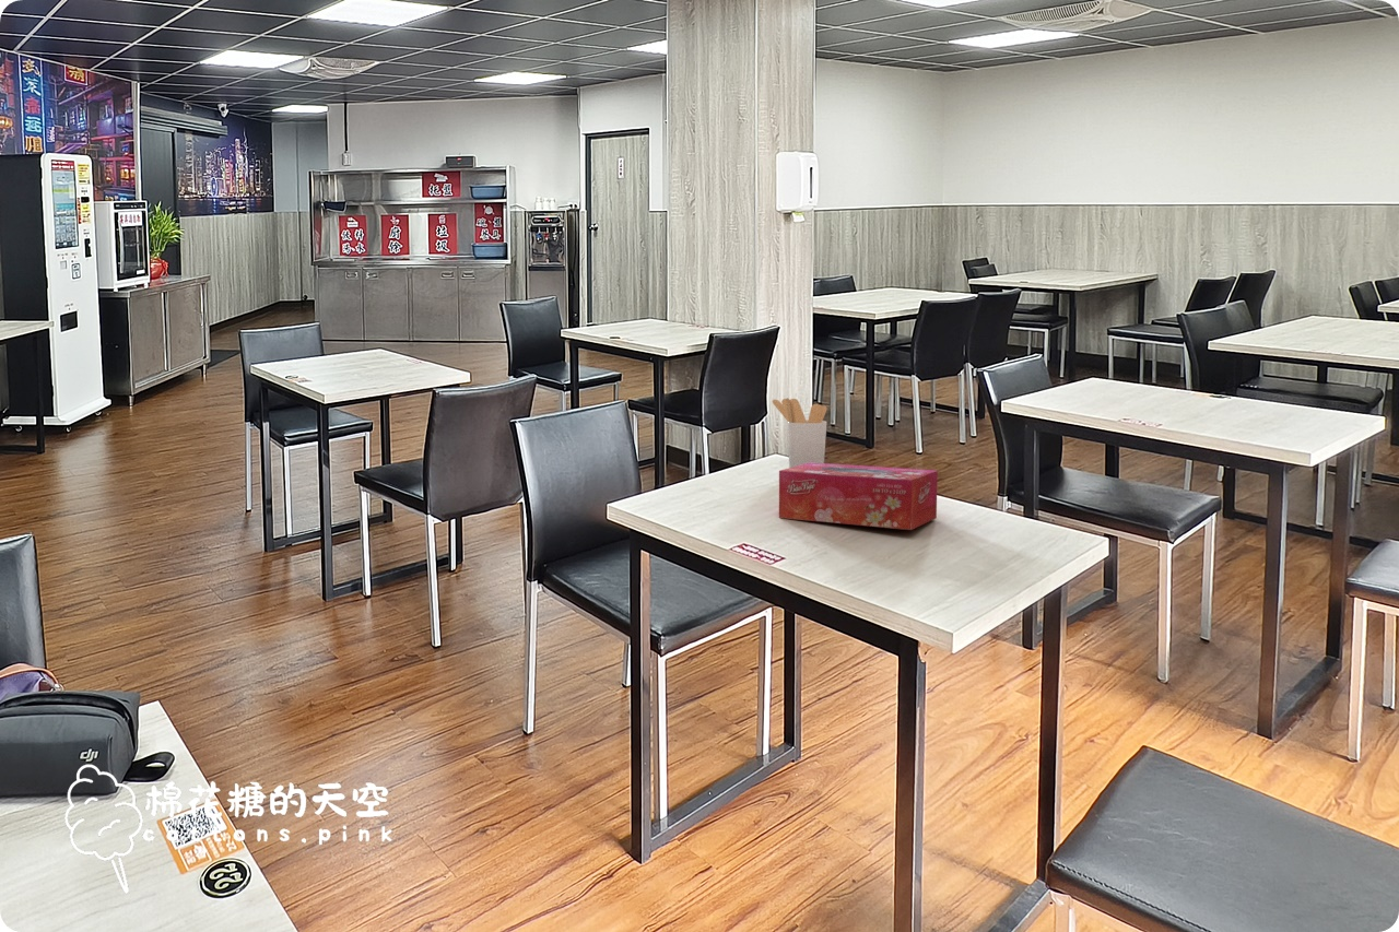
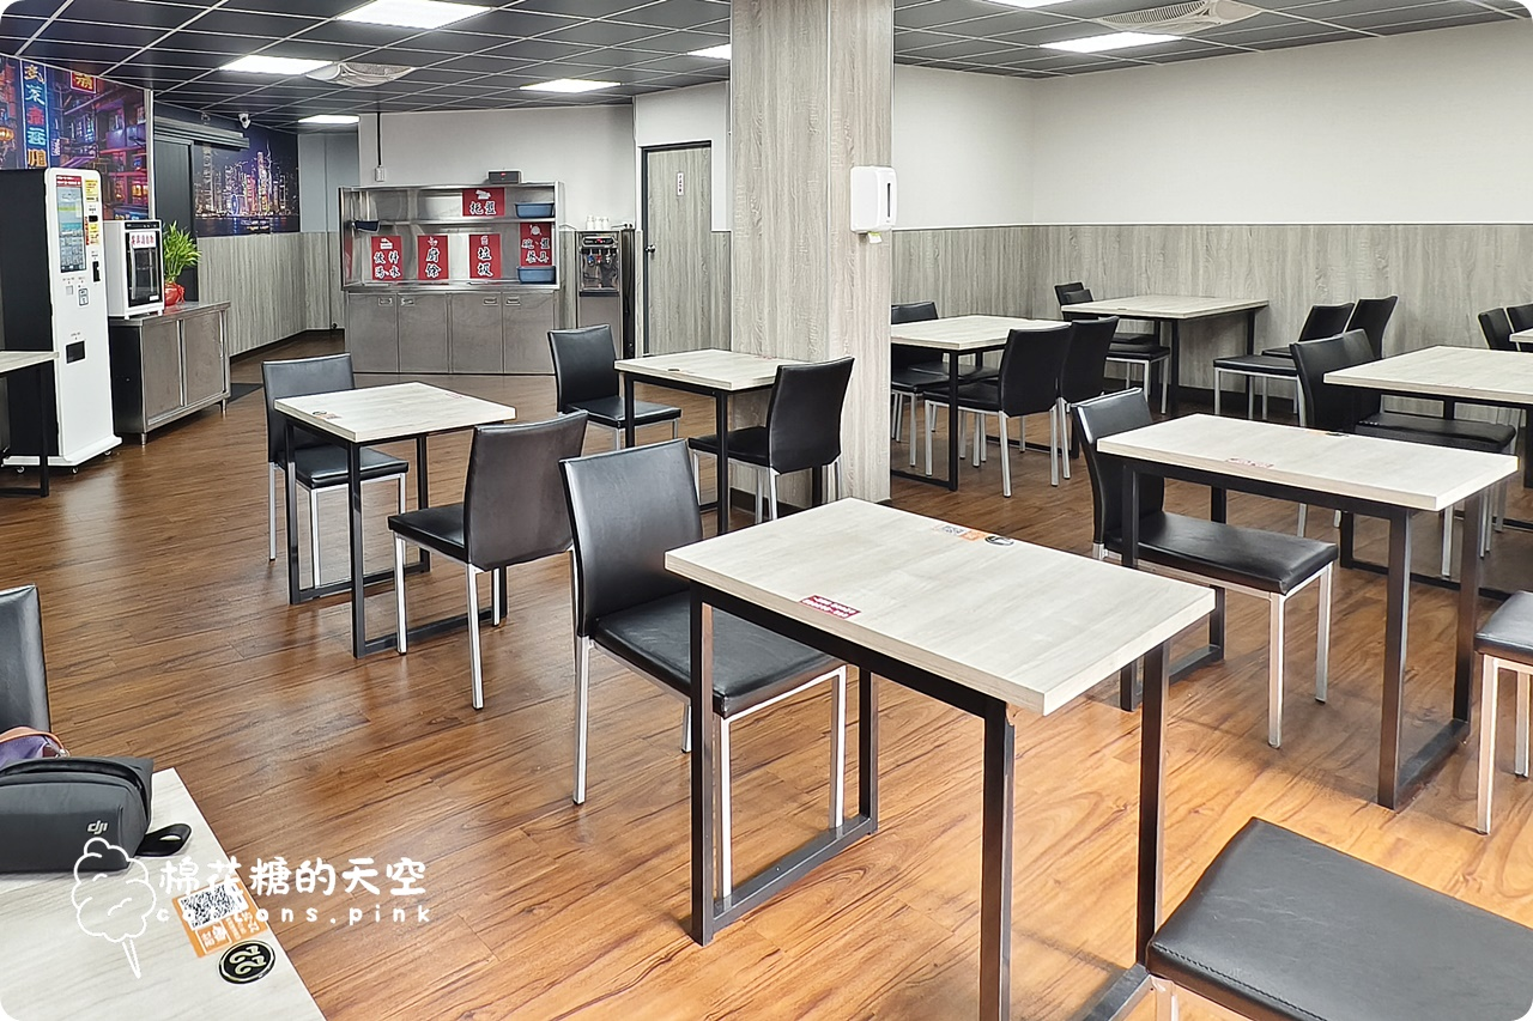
- utensil holder (799, 433)
- tissue box (857, 494)
